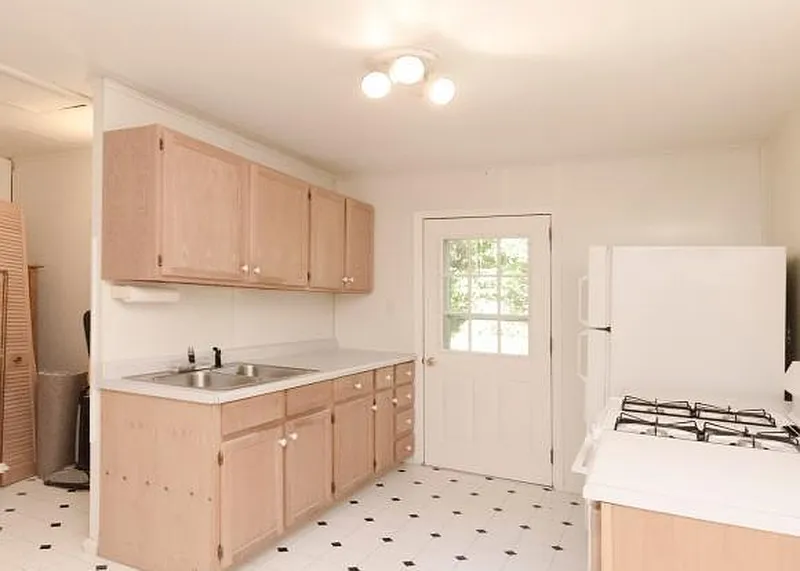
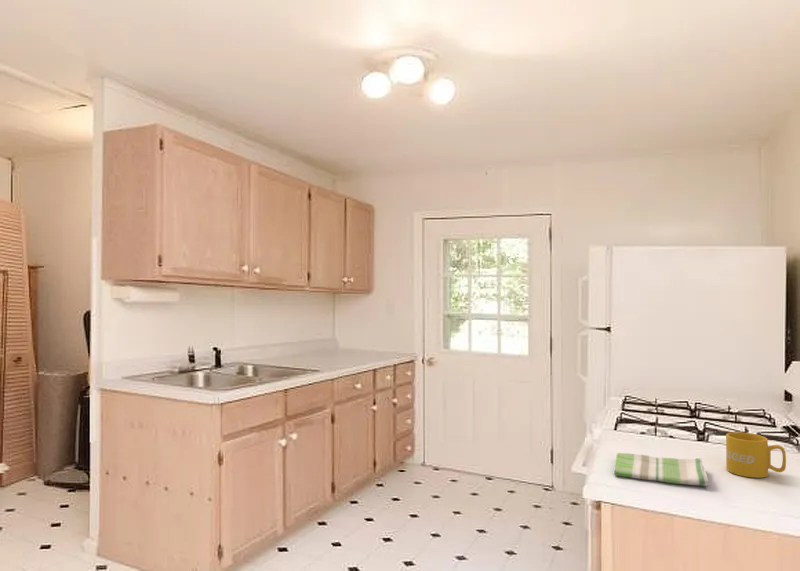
+ mug (755, 455)
+ dish towel (659, 466)
